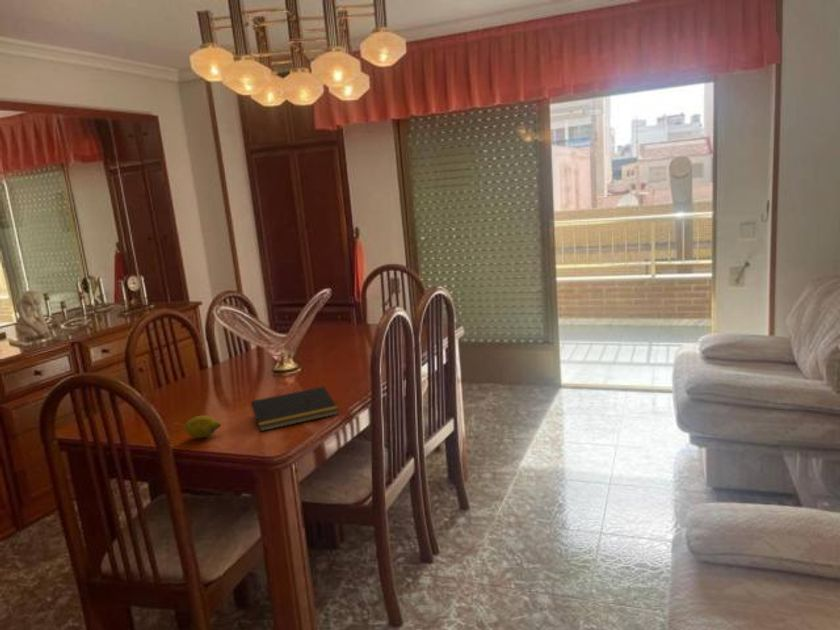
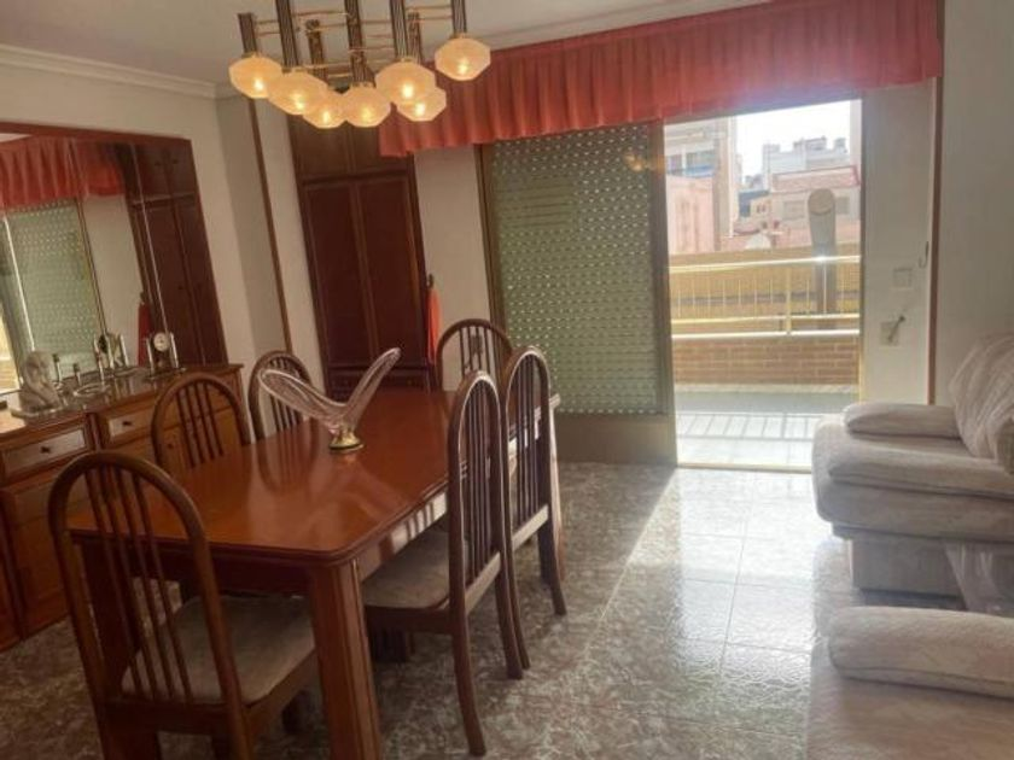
- fruit (202, 426)
- notepad (294, 407)
